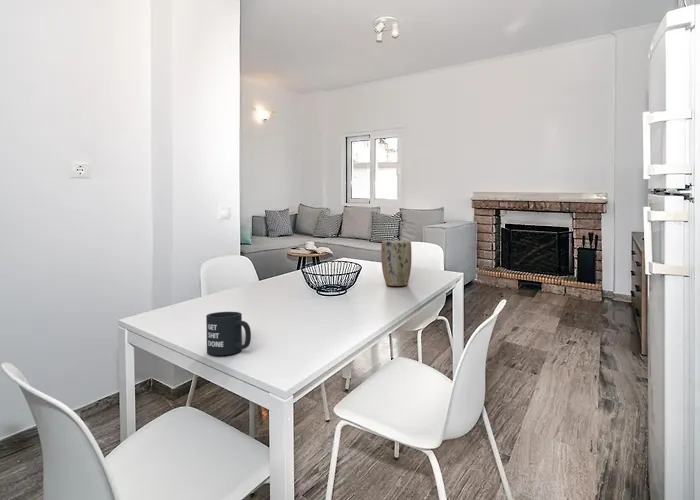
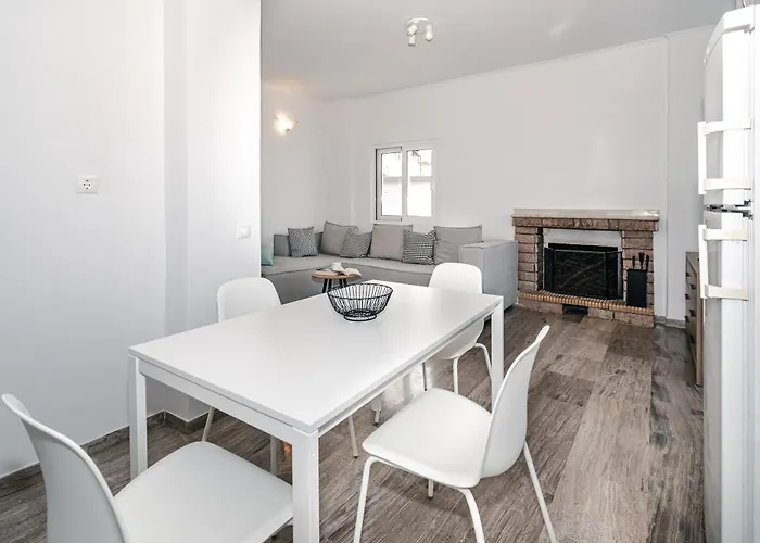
- plant pot (396, 262)
- mug (230, 333)
